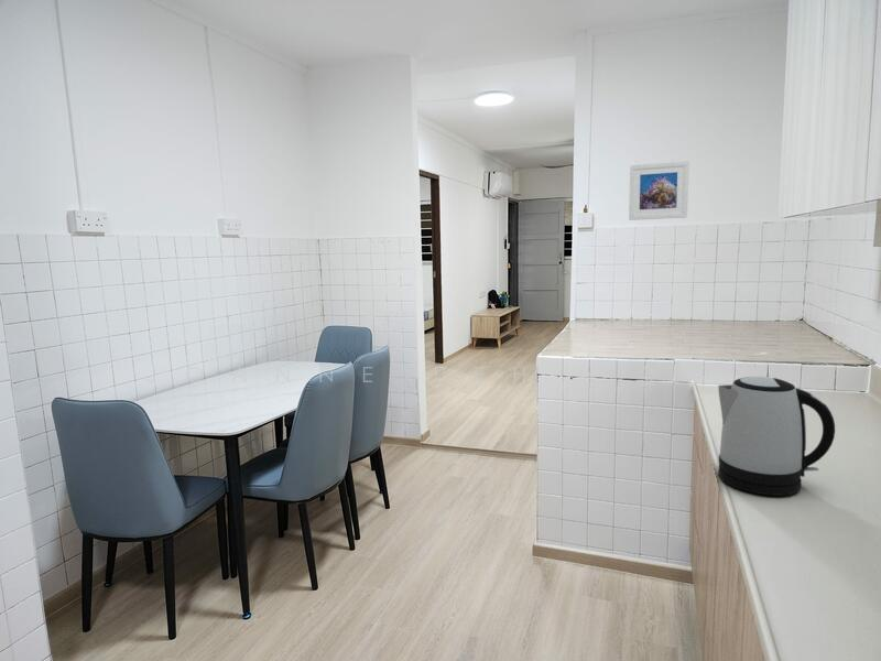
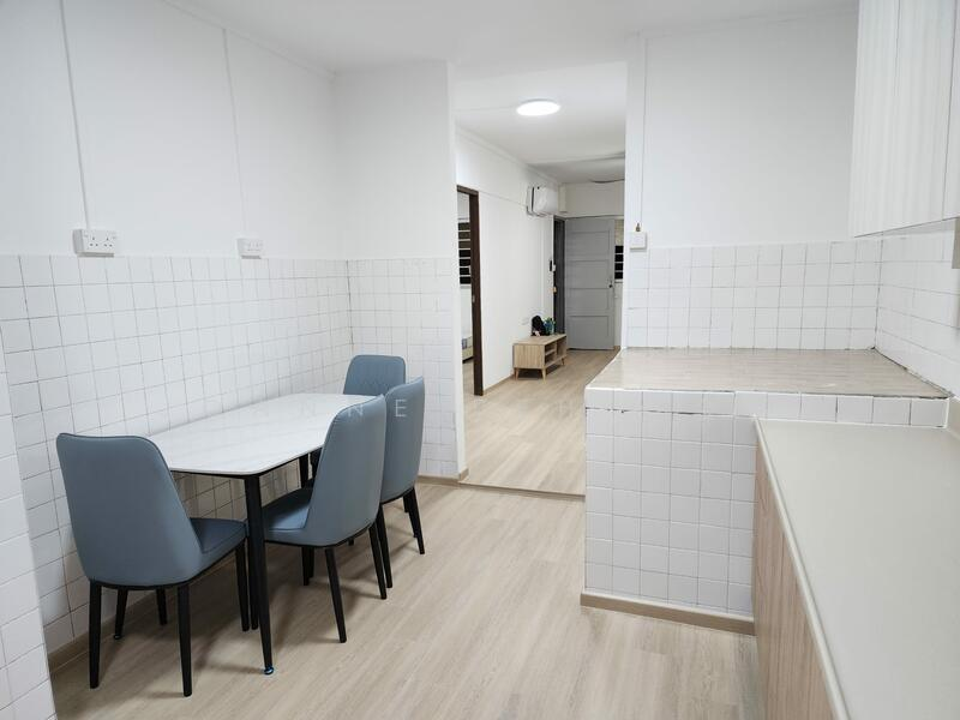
- kettle (773, 431)
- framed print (657, 191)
